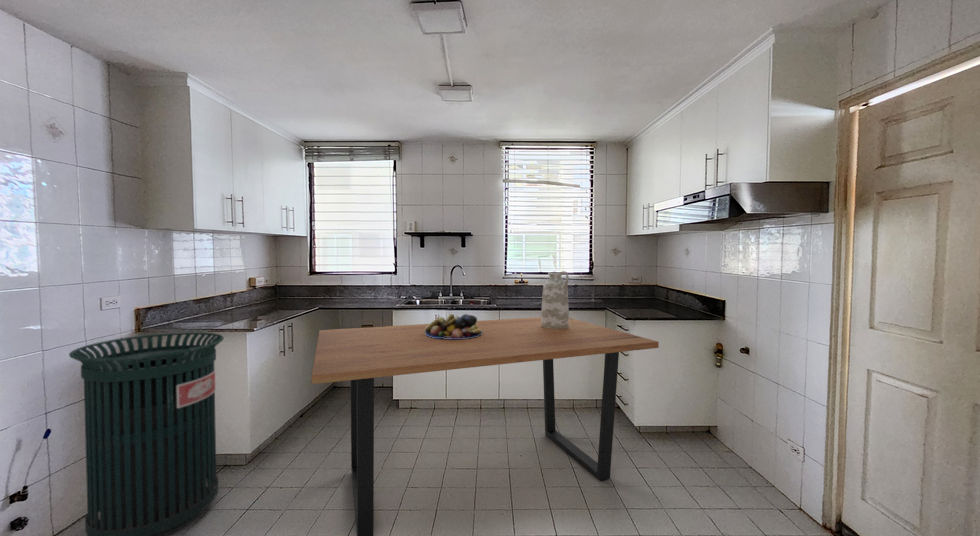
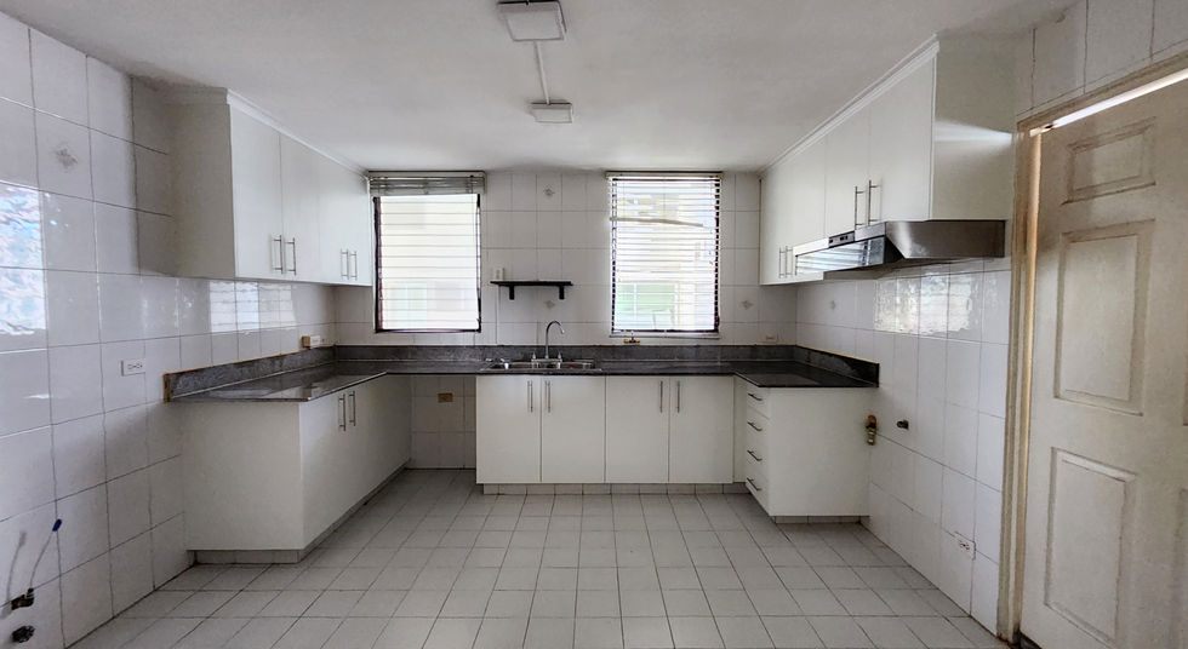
- fruit bowl (453, 323)
- vase (556, 298)
- dining table (470, 367)
- trash can (155, 430)
